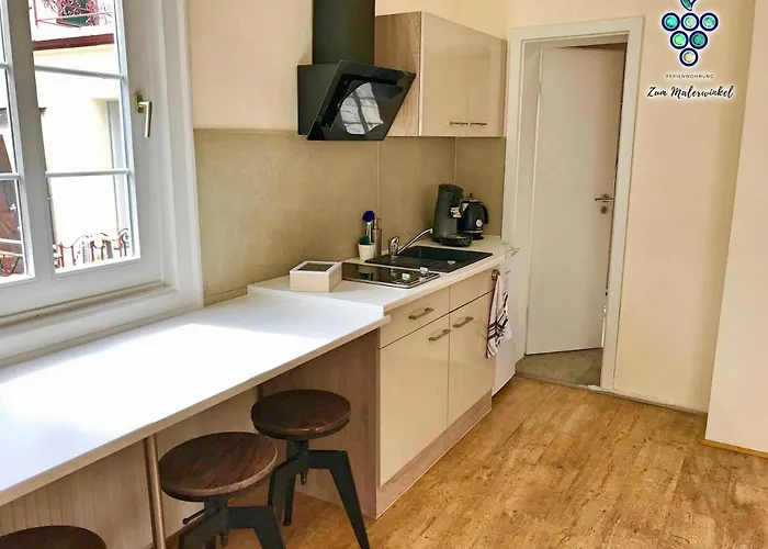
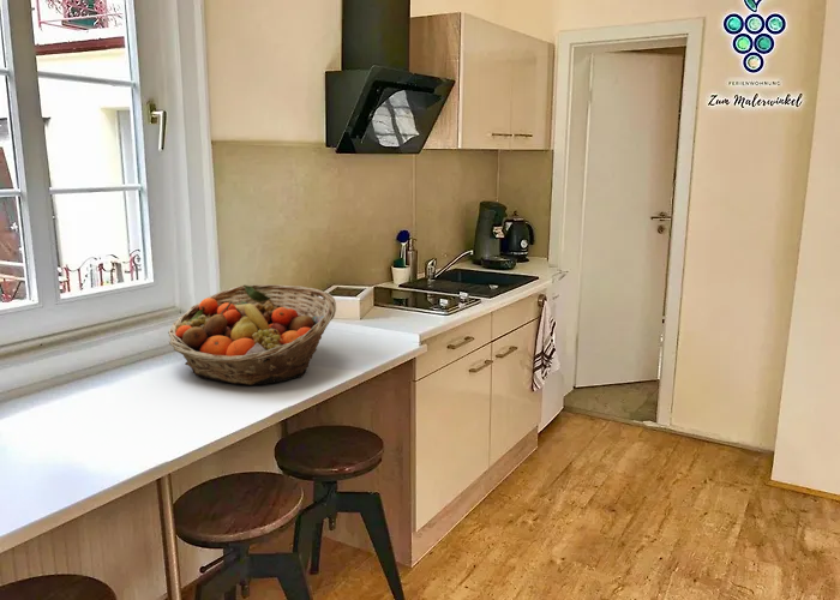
+ fruit basket (253, 331)
